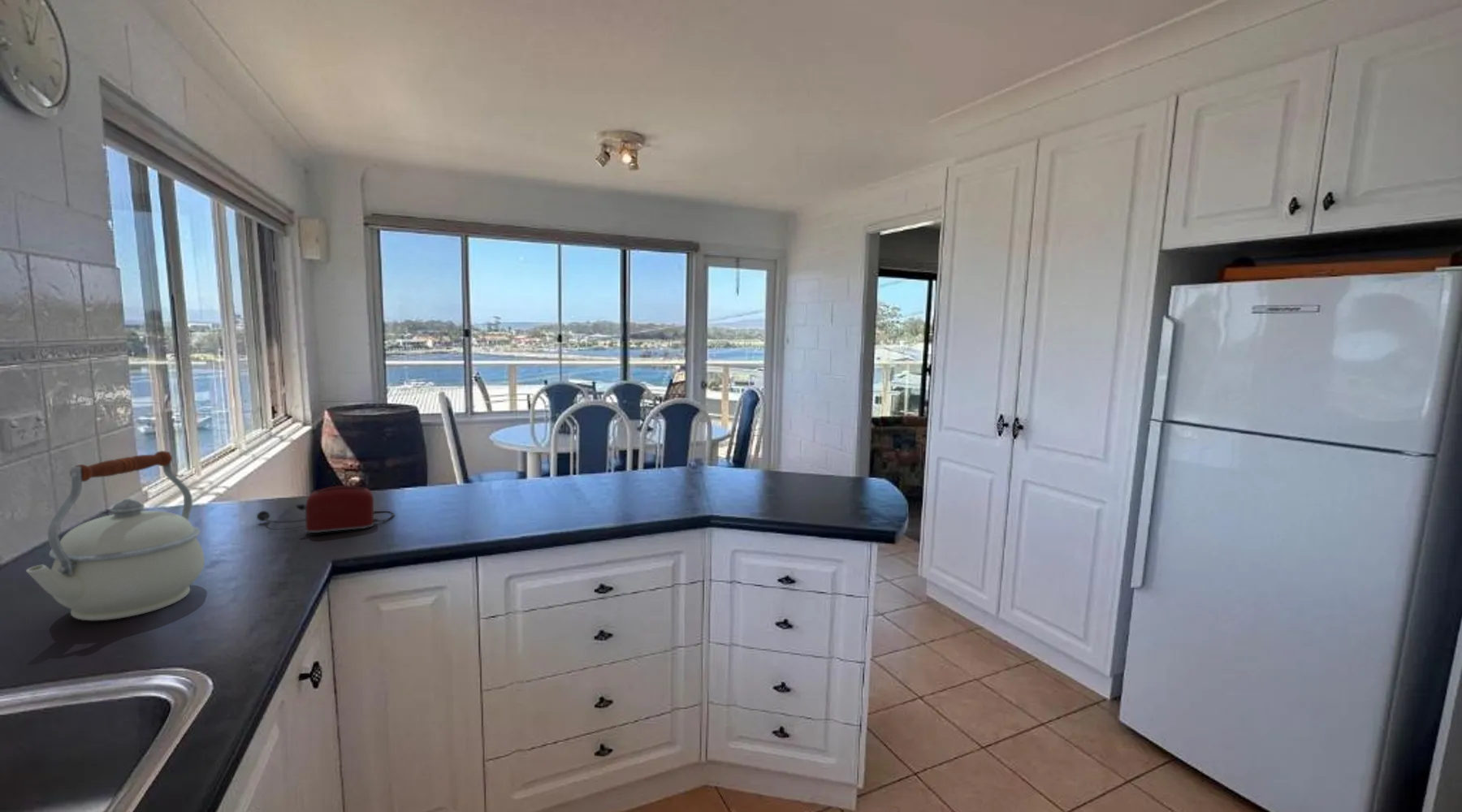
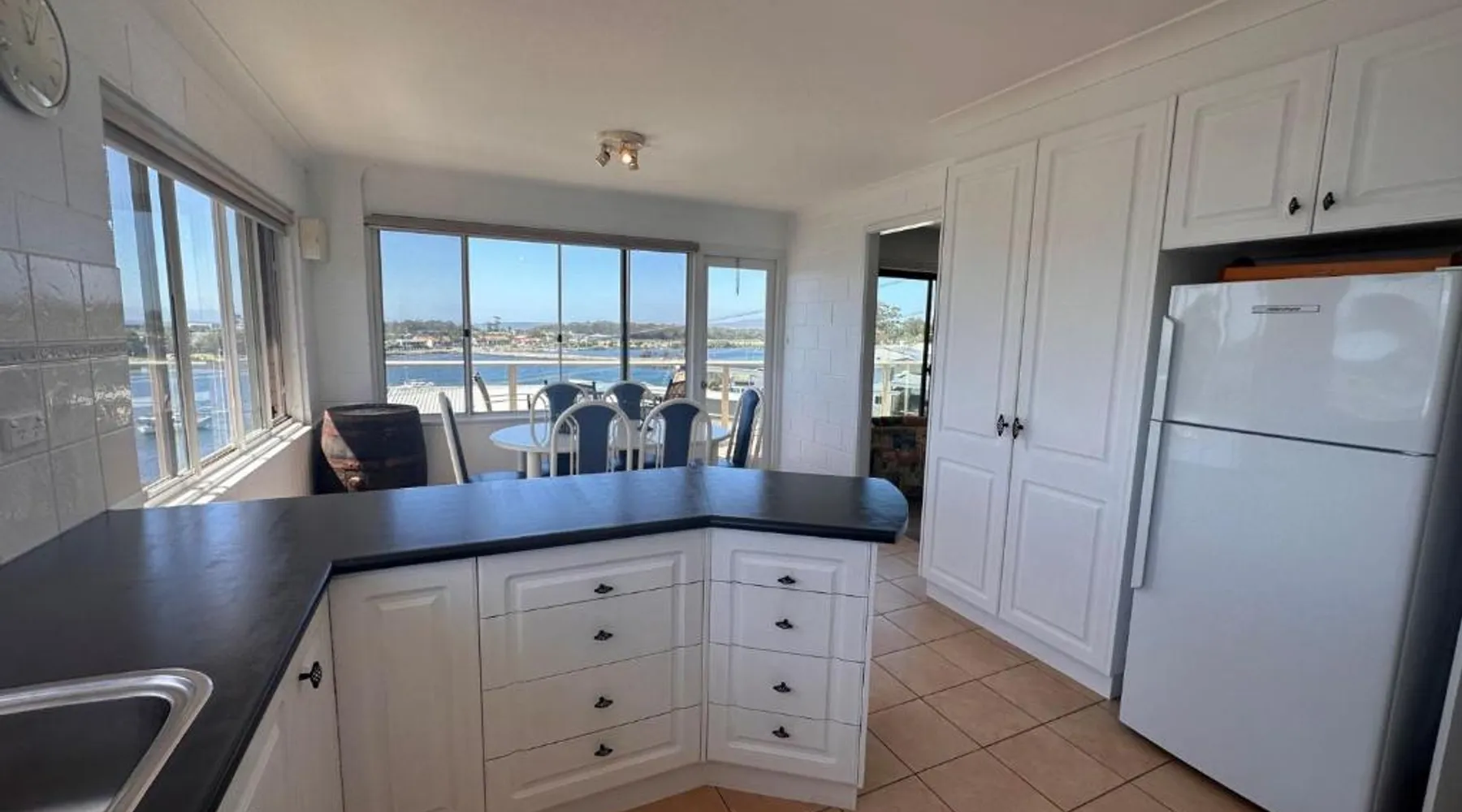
- kettle (119, 533)
- toaster (326, 503)
